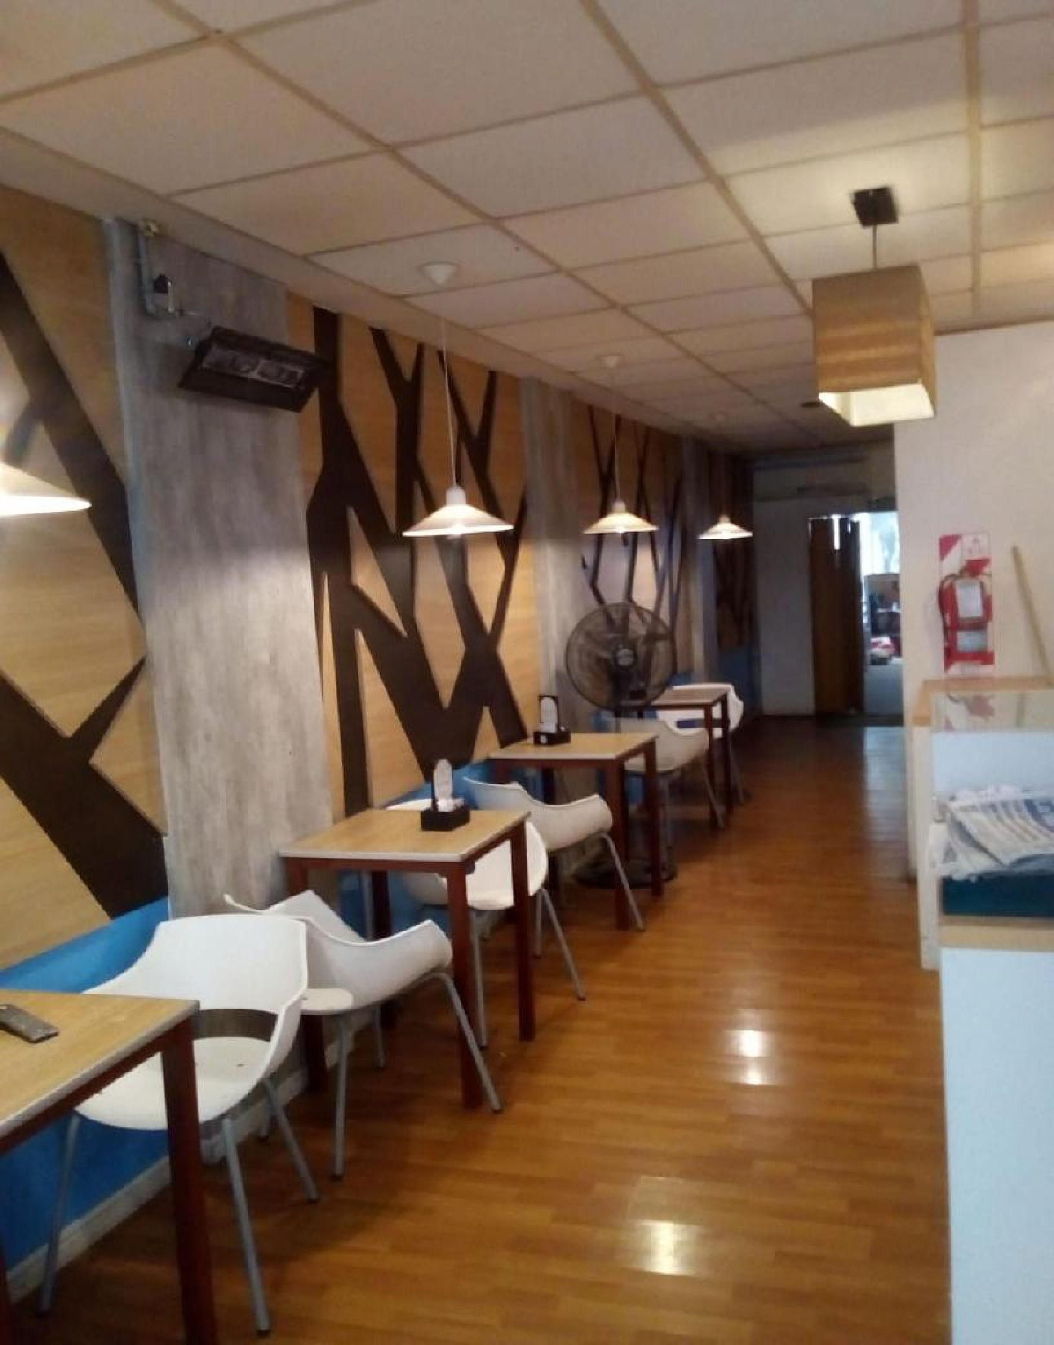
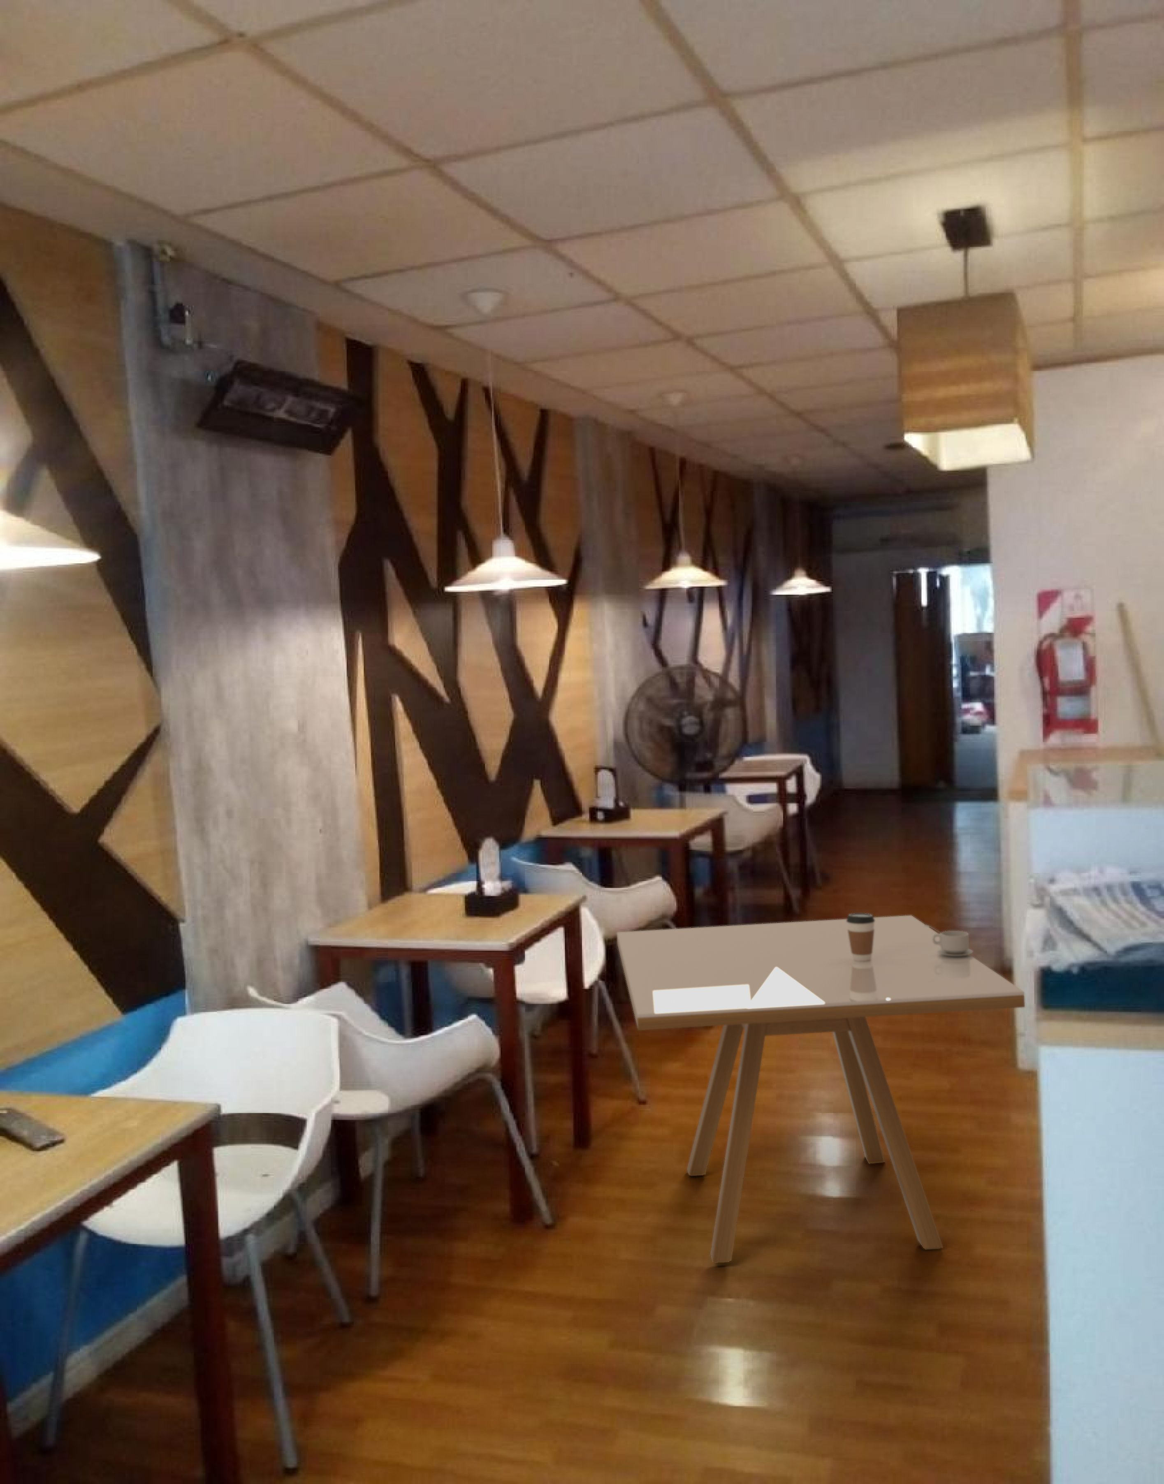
+ teacup (948, 940)
+ dining table (759, 1077)
+ coffee cup (860, 936)
